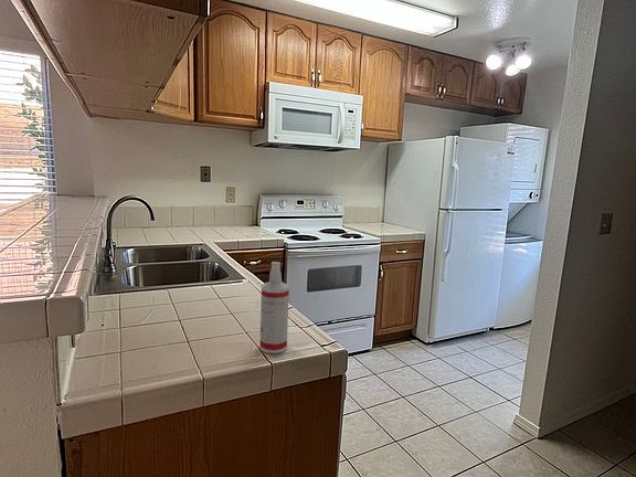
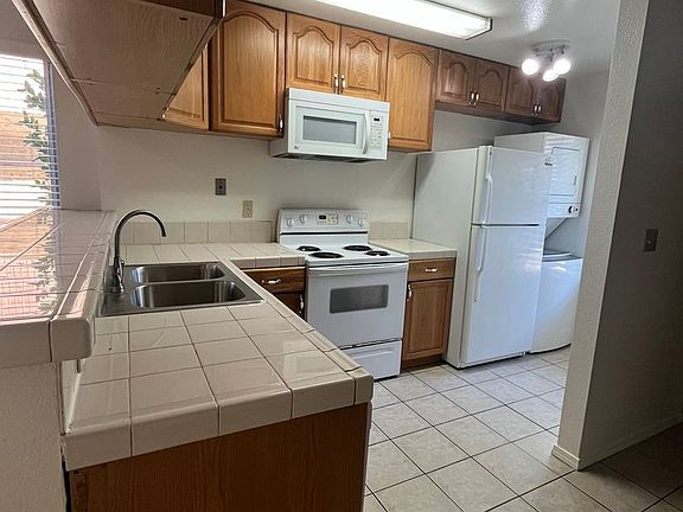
- spray bottle (274, 305)
